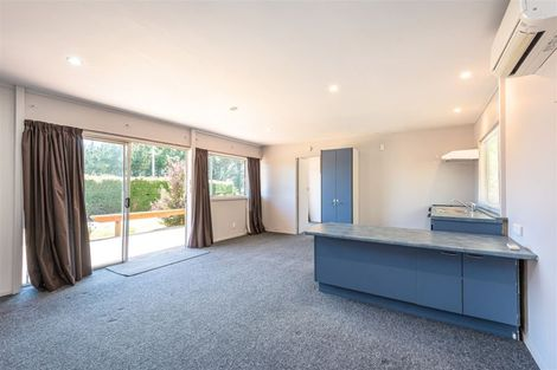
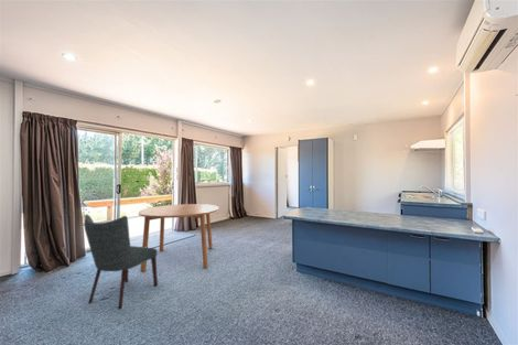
+ chair (120, 254)
+ dining table (181, 216)
